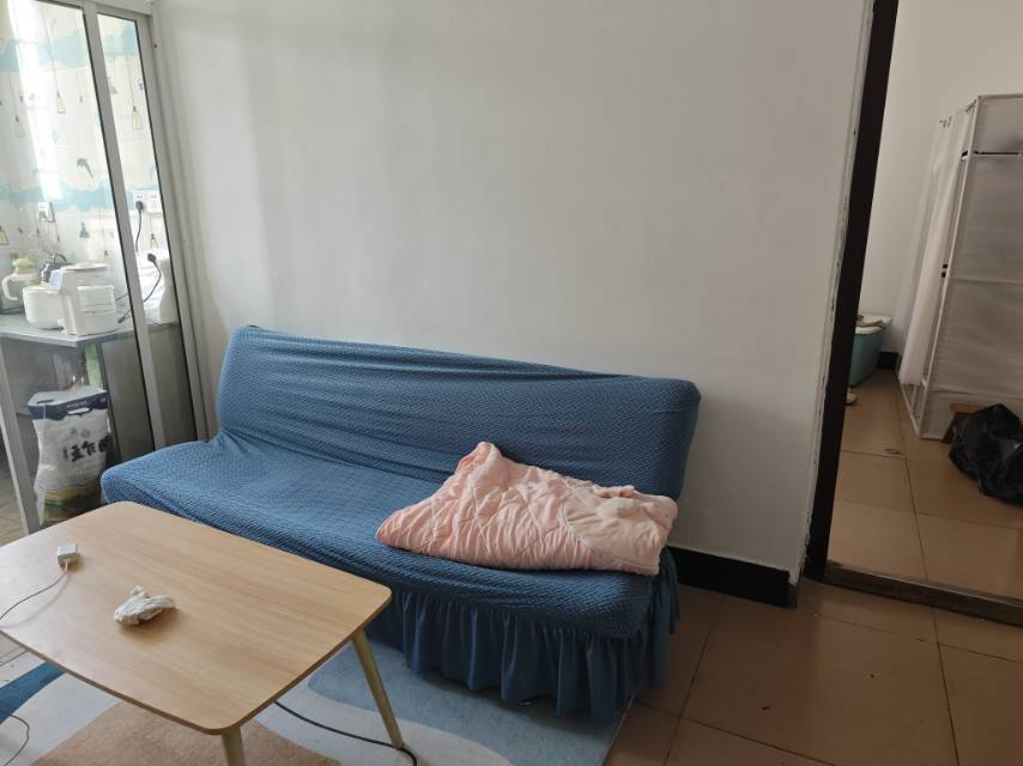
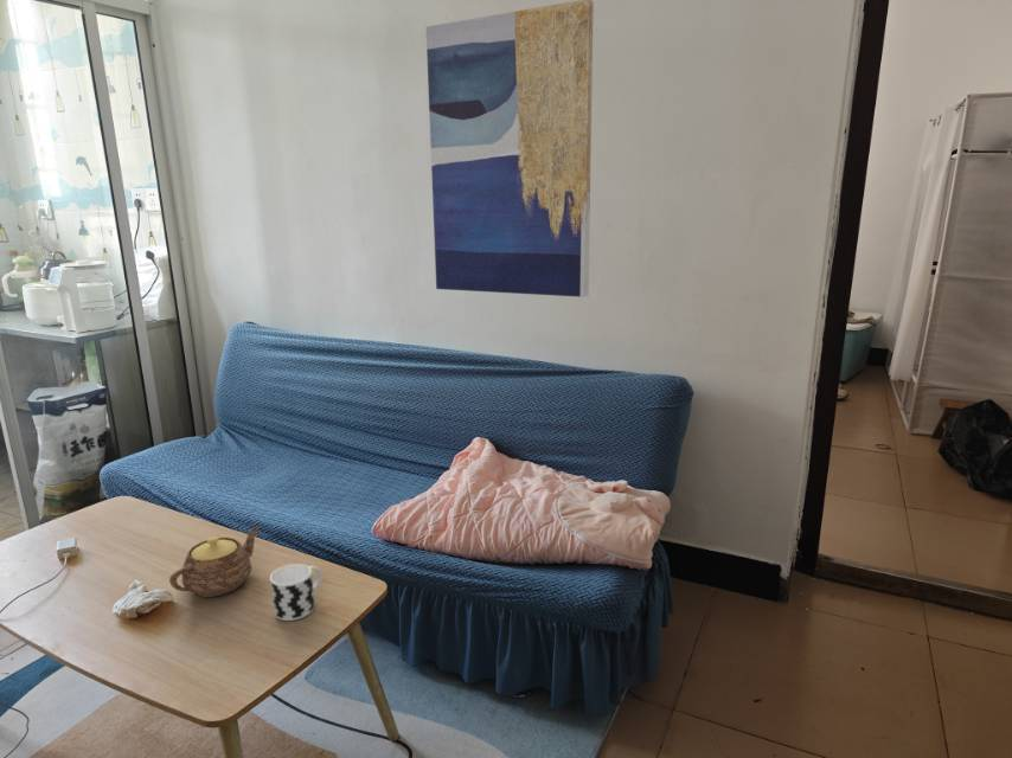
+ teapot (218, 560)
+ wall art (506, 160)
+ cup (299, 589)
